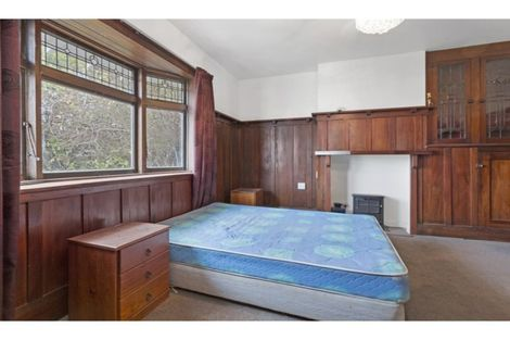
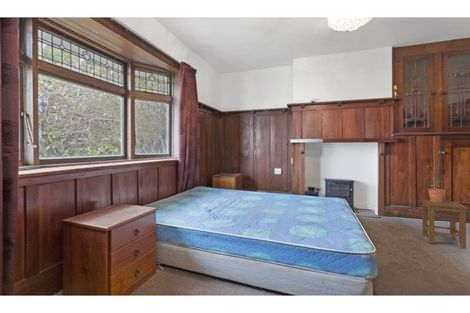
+ stool (440, 226)
+ potted plant (437, 182)
